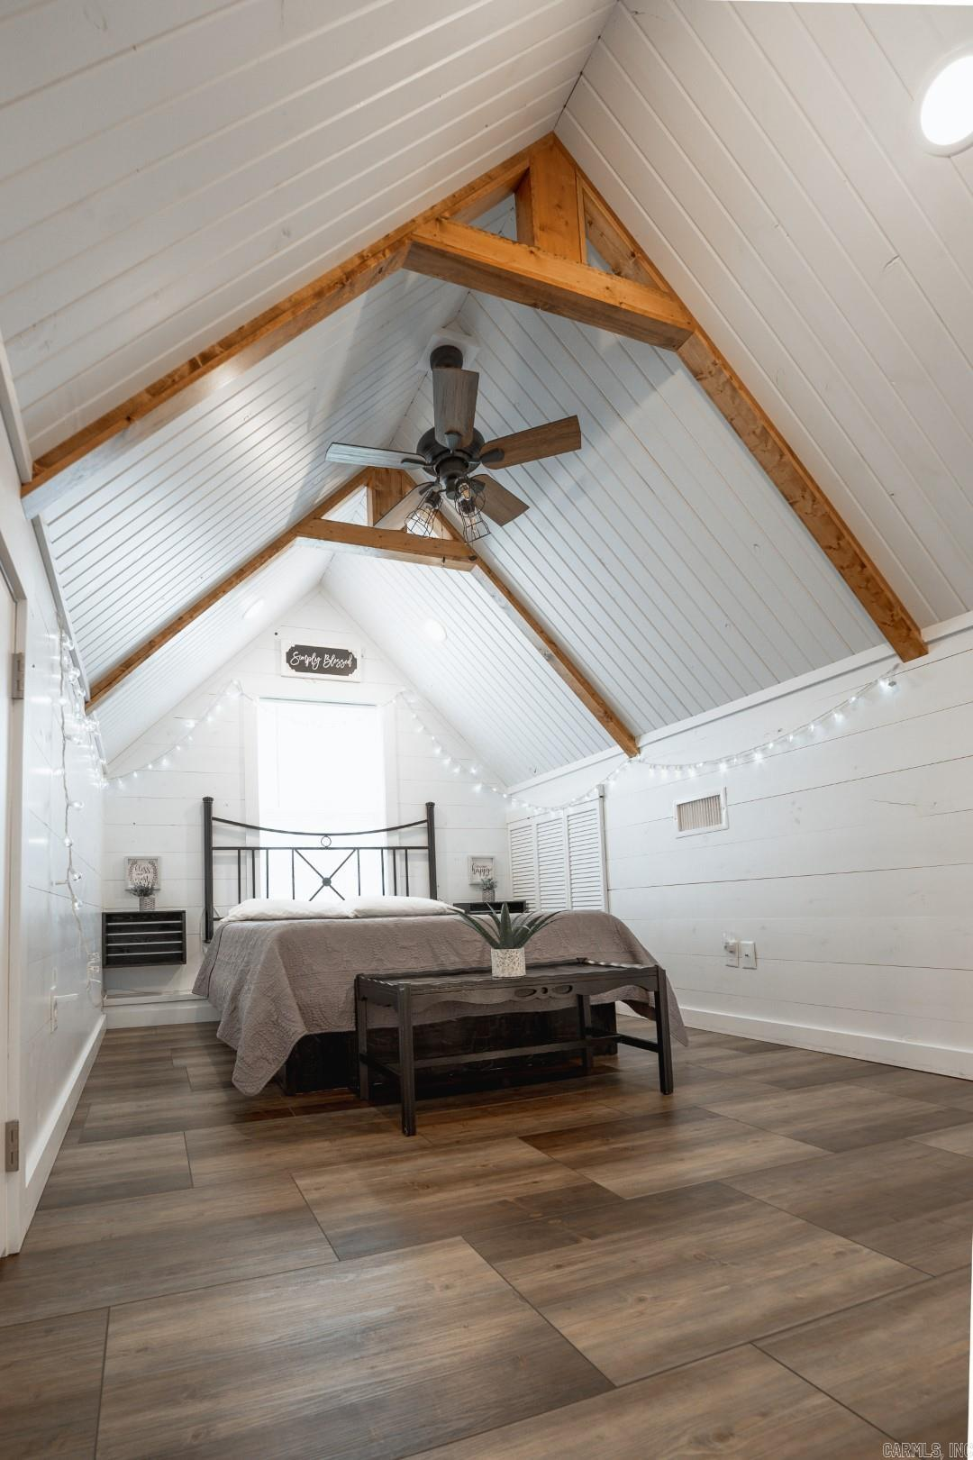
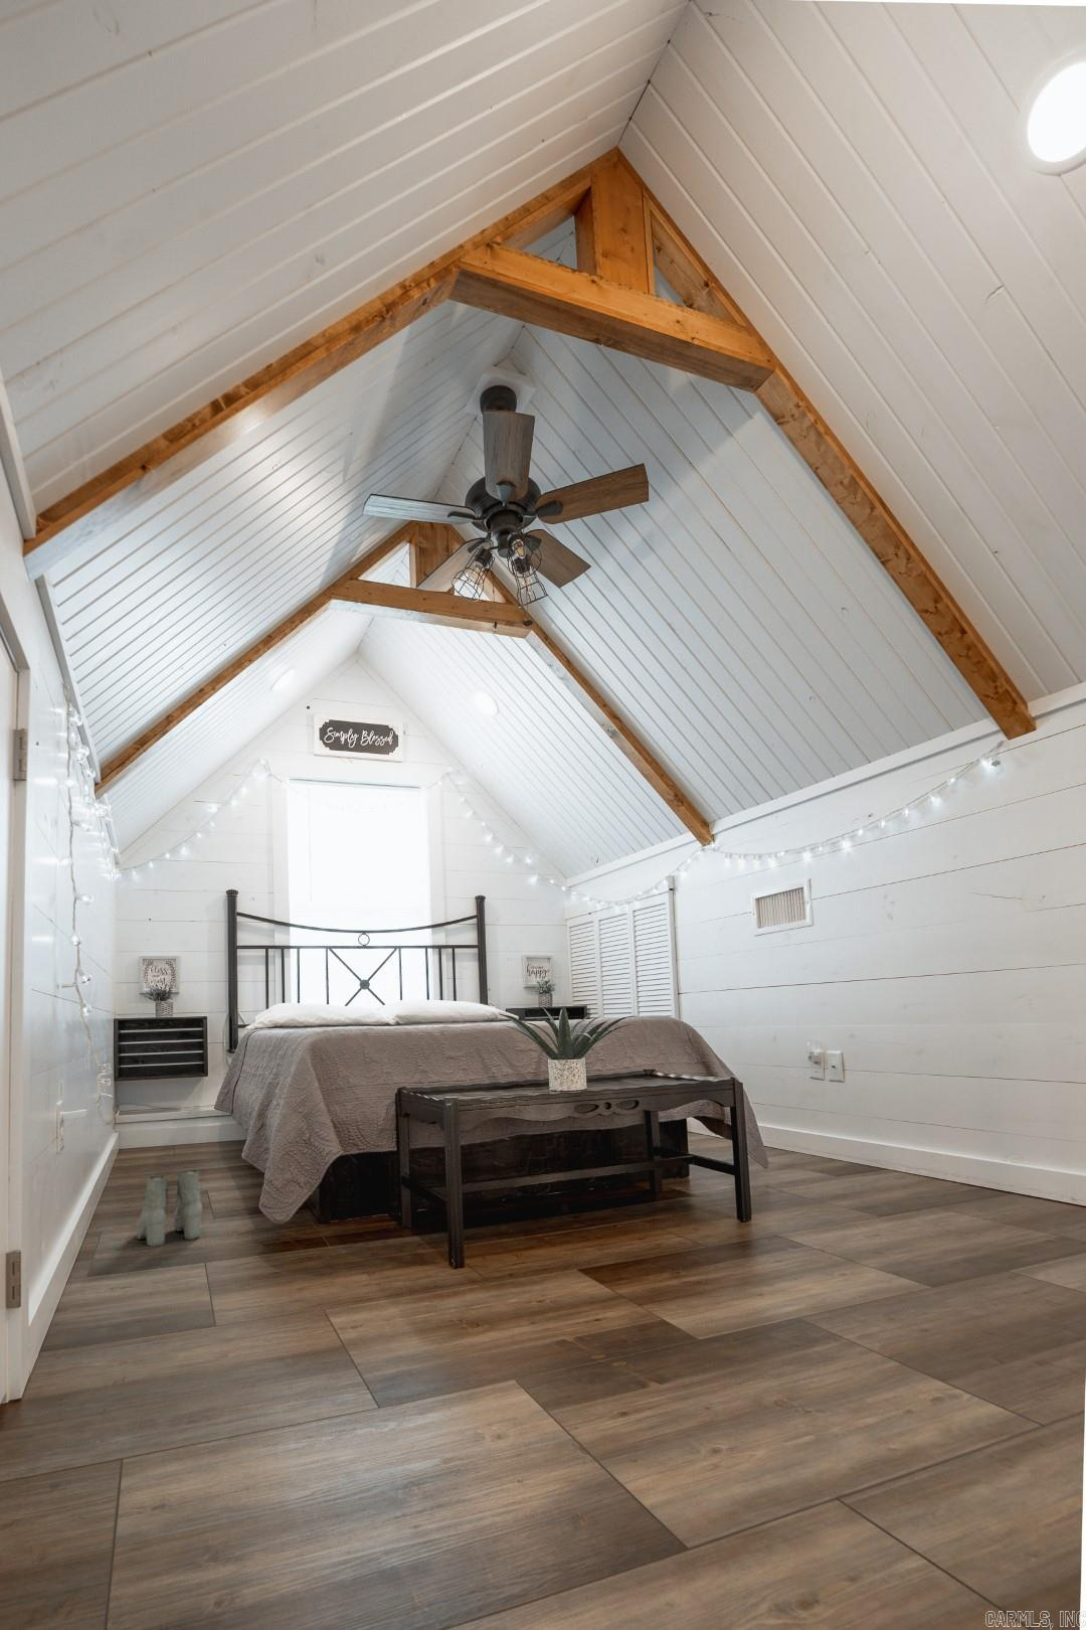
+ boots (168, 1202)
